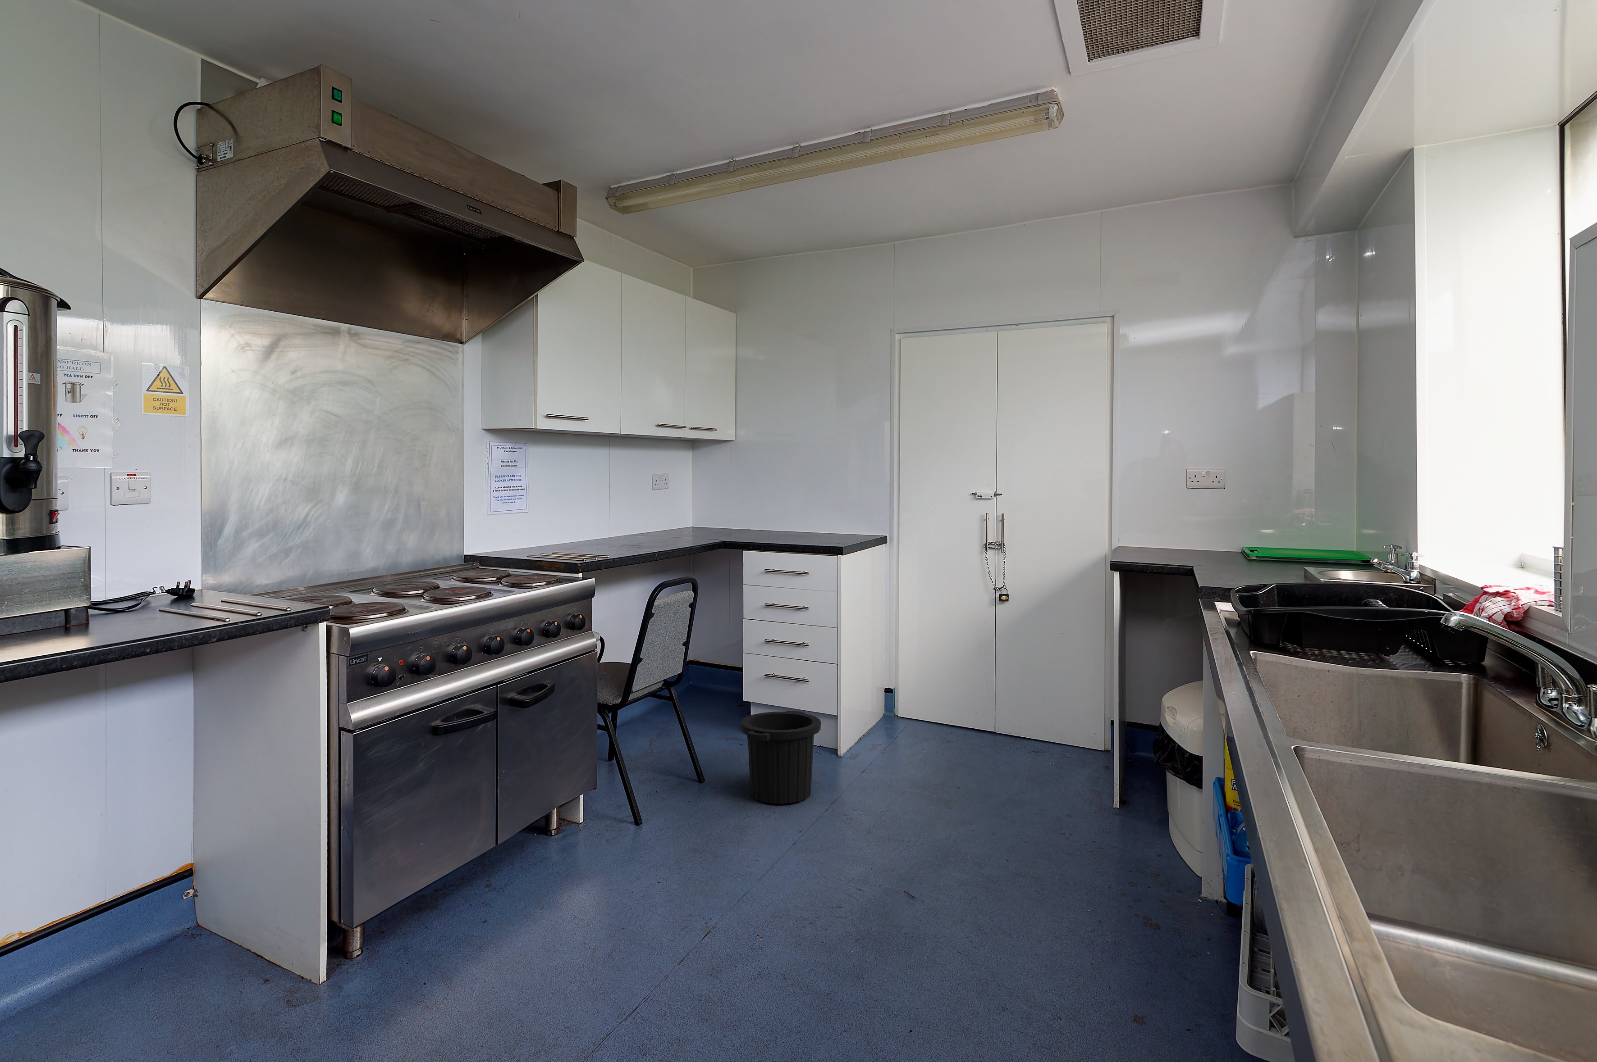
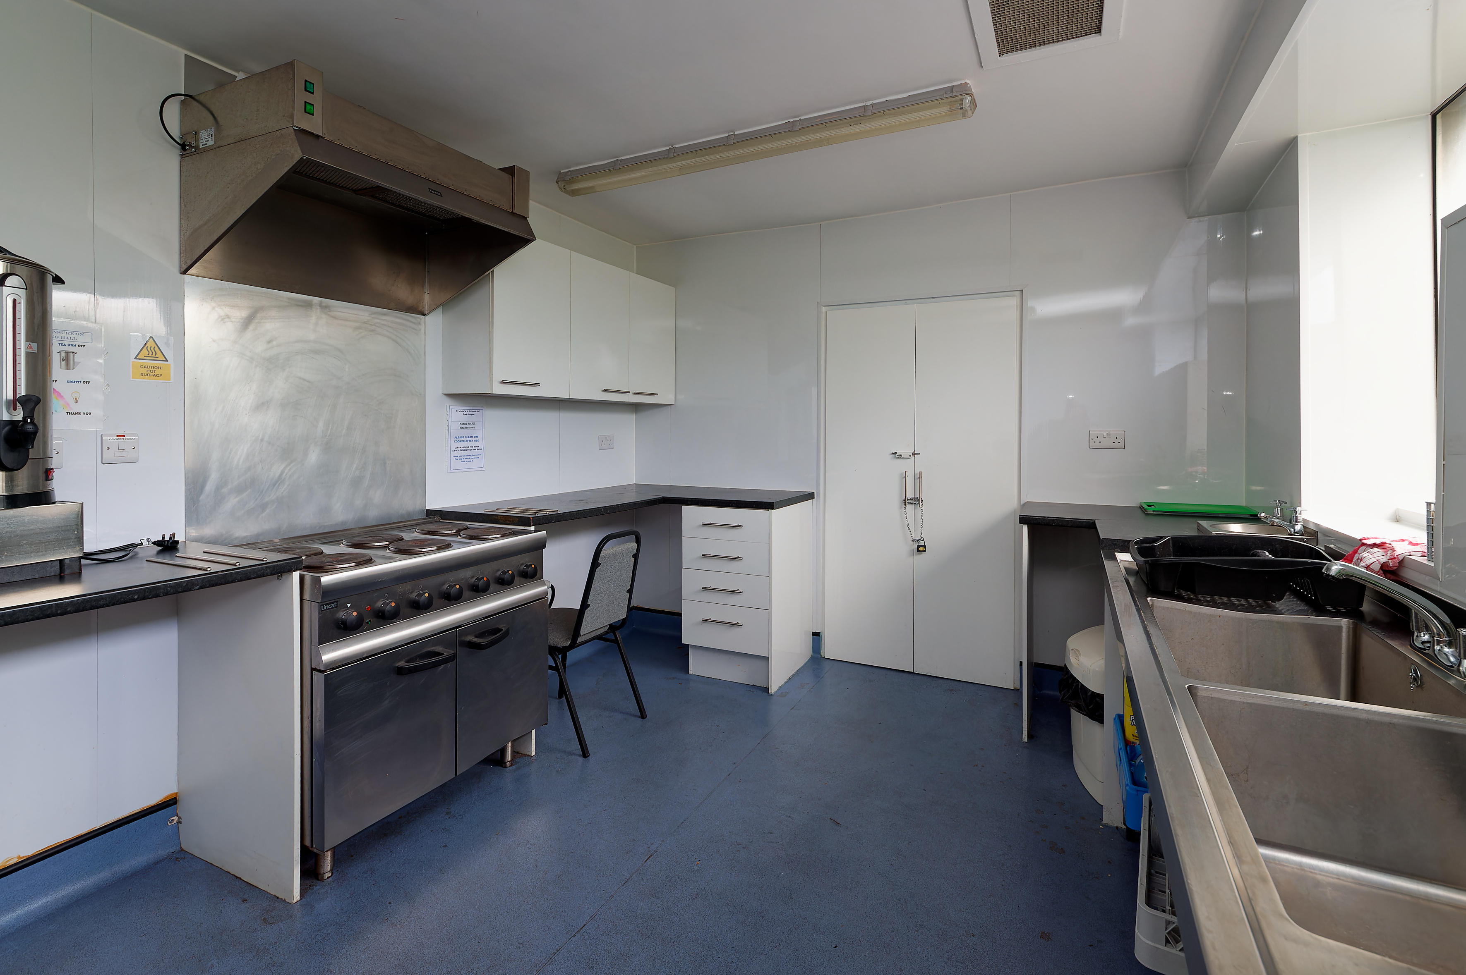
- trash can (780, 756)
